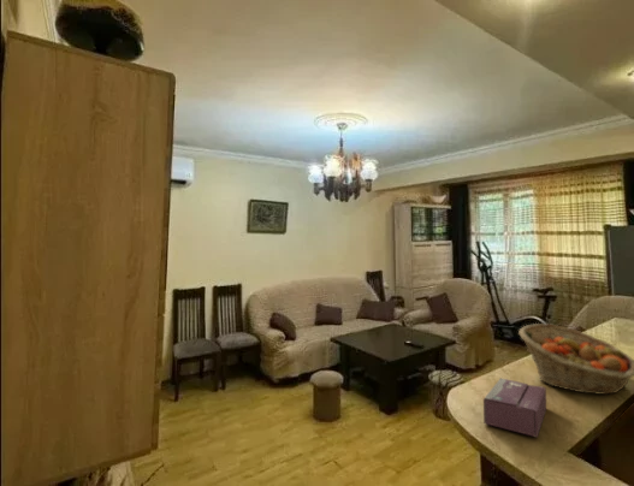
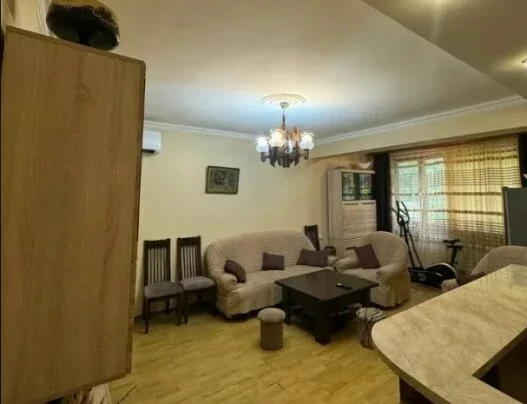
- tissue box (516, 403)
- fruit basket (574, 355)
